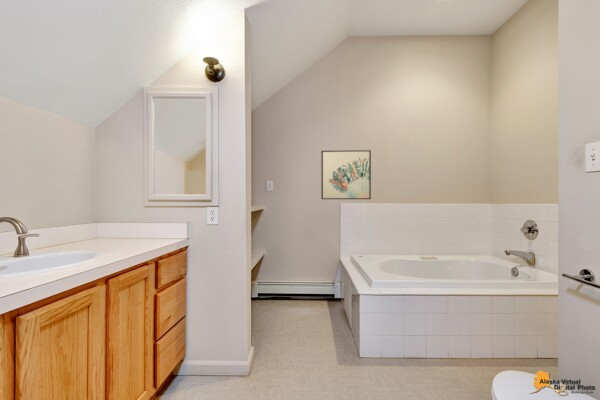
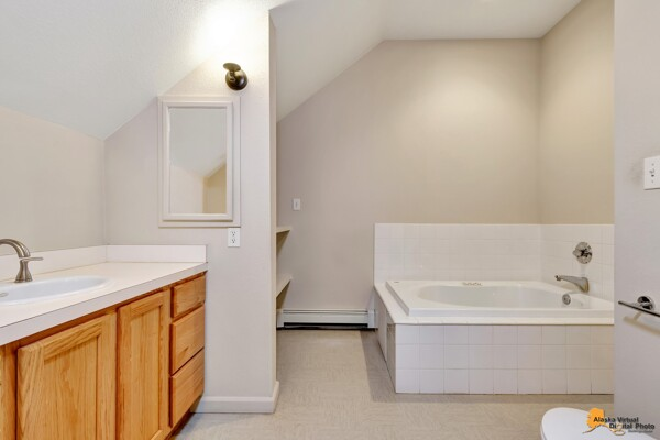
- wall art (345, 175)
